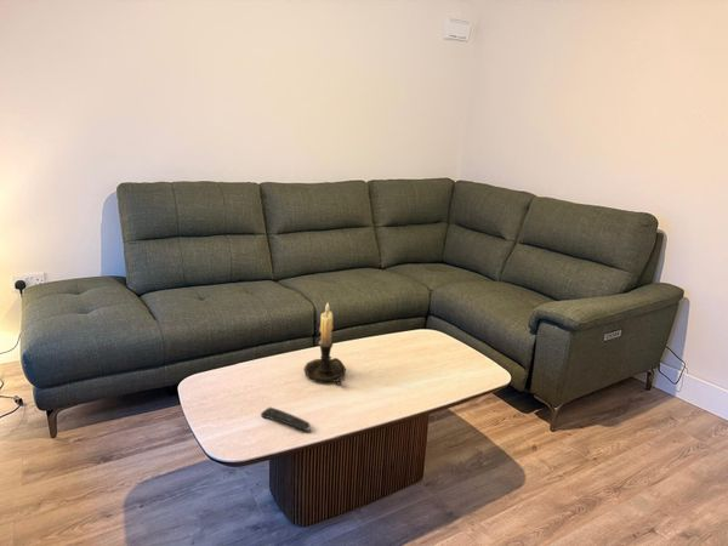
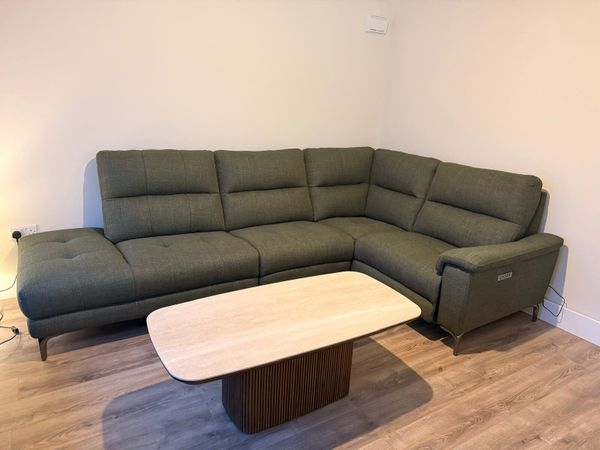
- candle holder (329, 341)
- remote control (286, 419)
